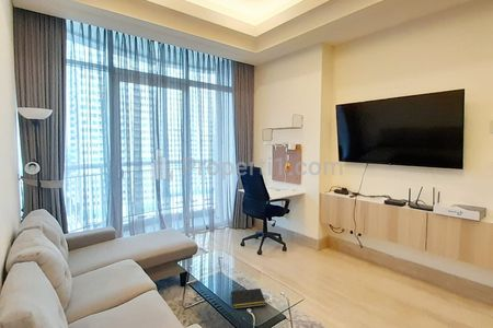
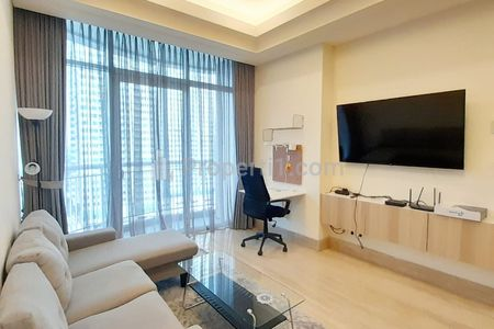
- notepad (248, 297)
